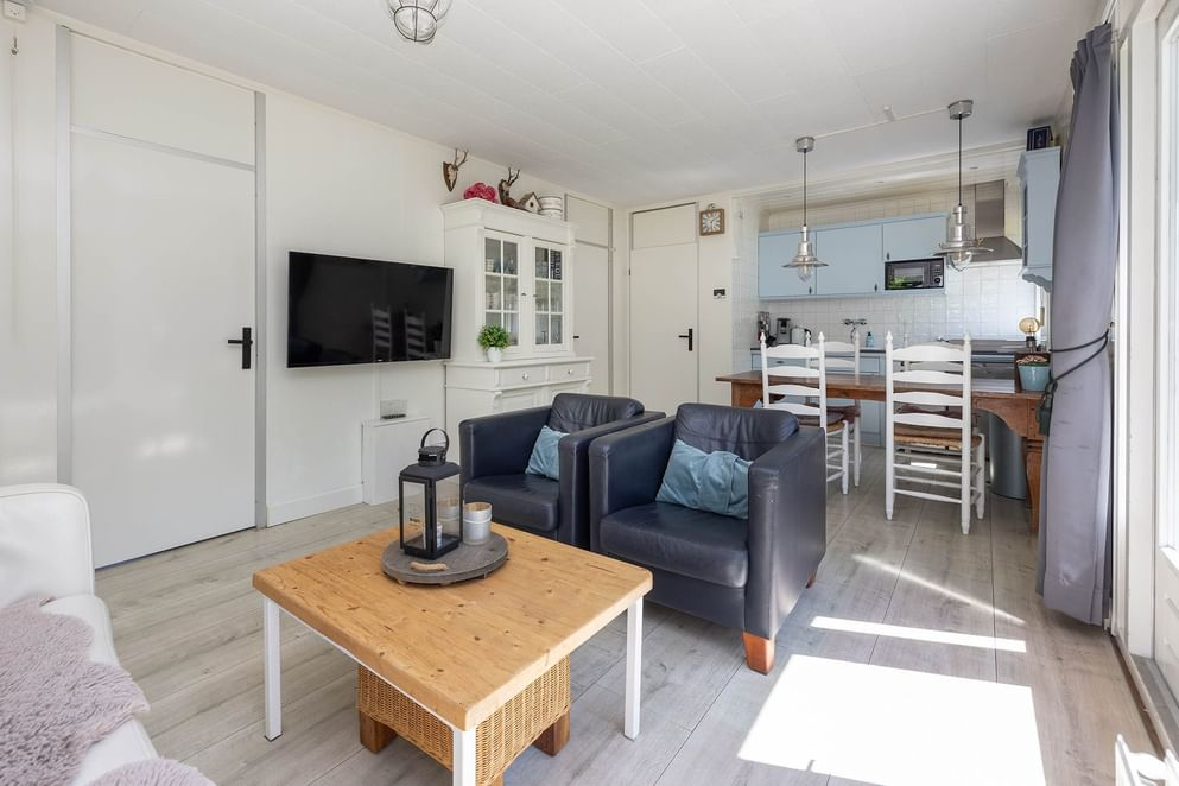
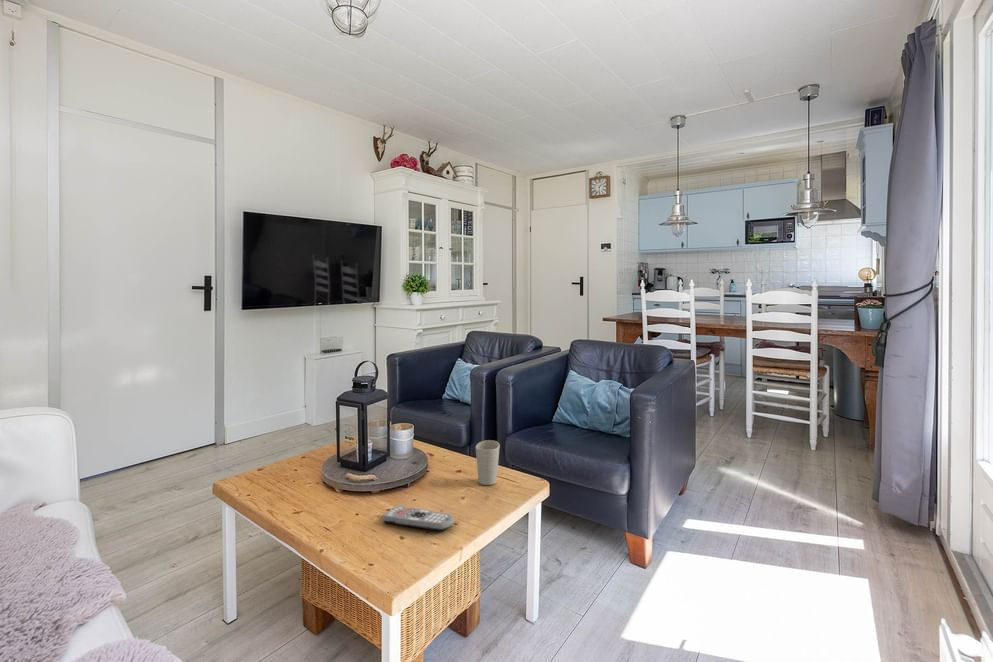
+ cup (487, 462)
+ remote control (419, 518)
